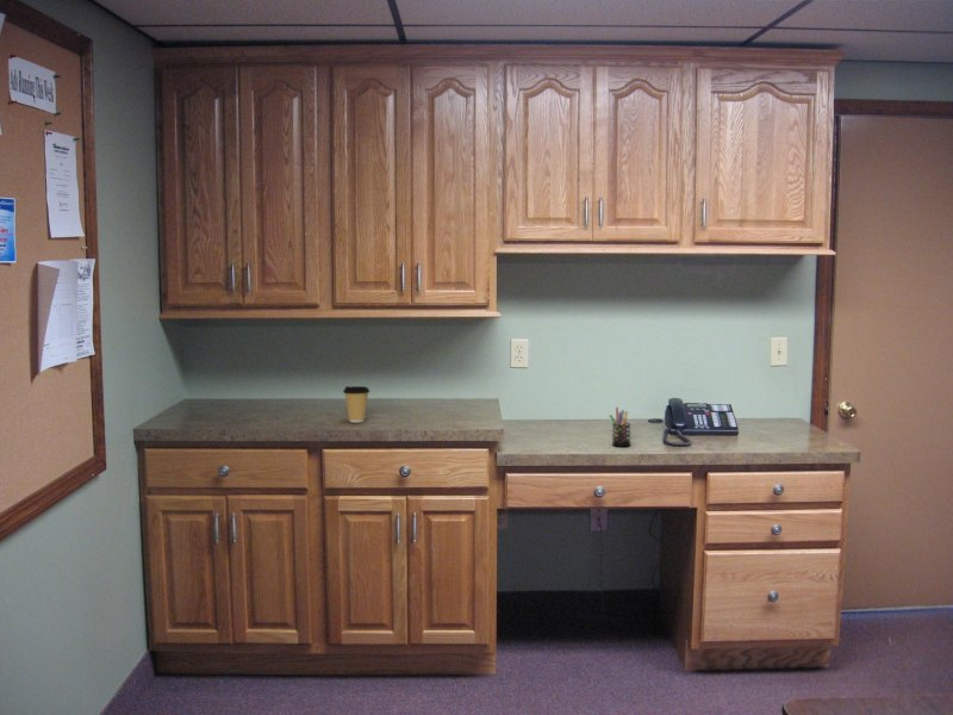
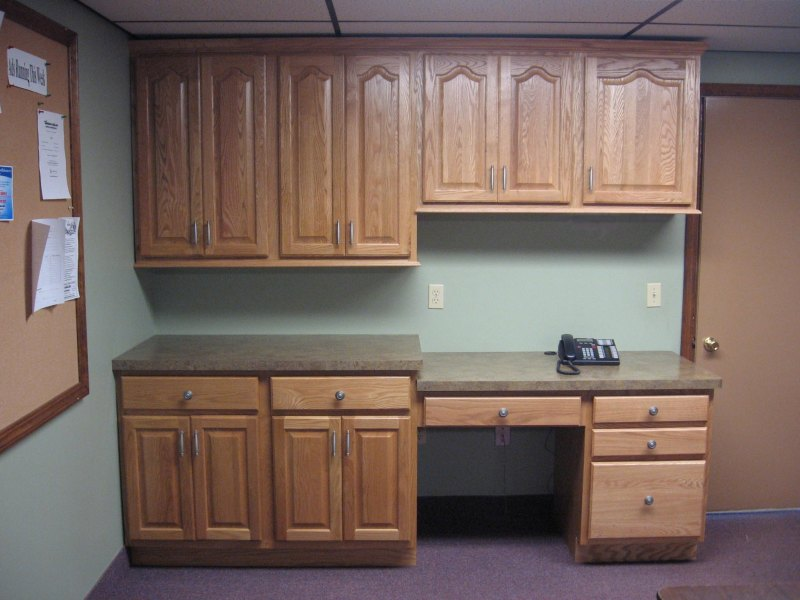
- pen holder (618, 425)
- coffee cup (356, 403)
